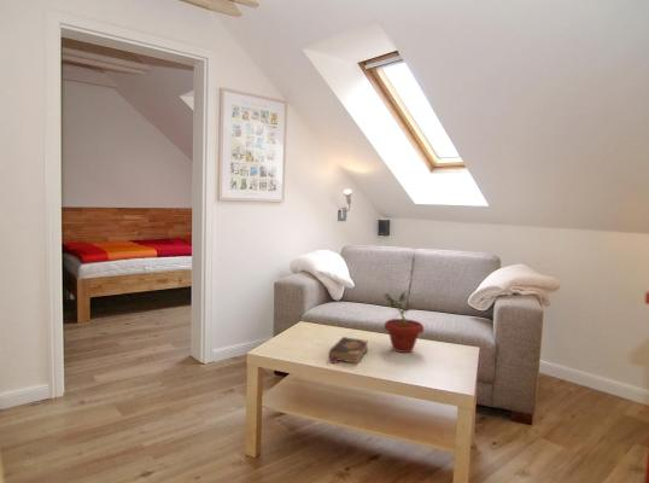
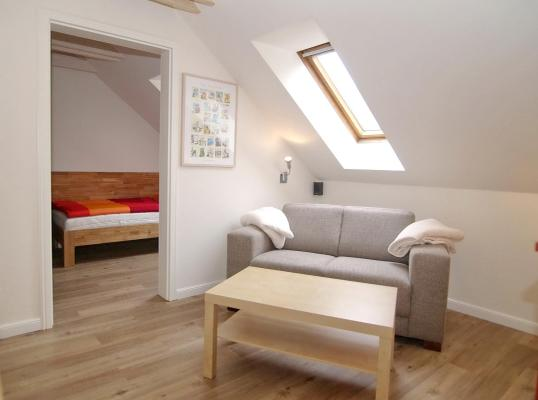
- book (347, 350)
- potted plant (402, 319)
